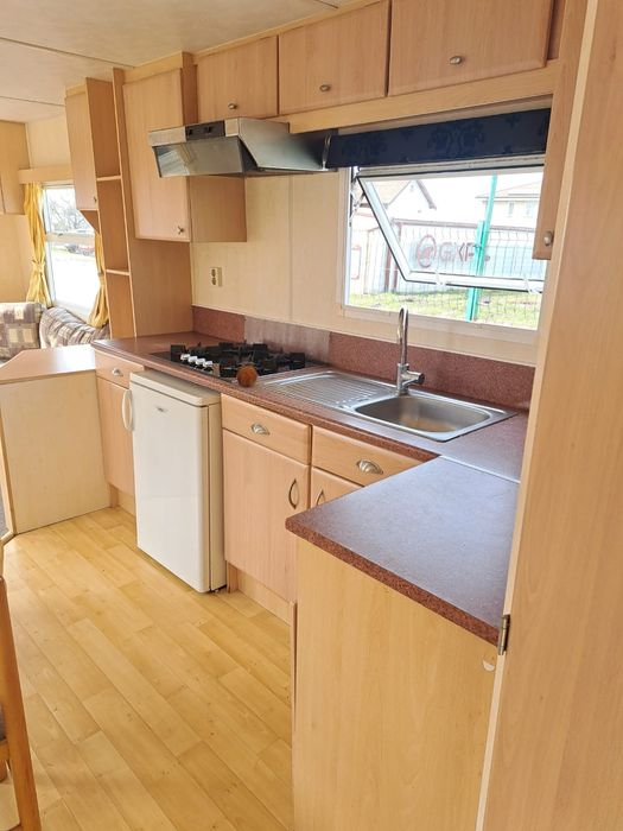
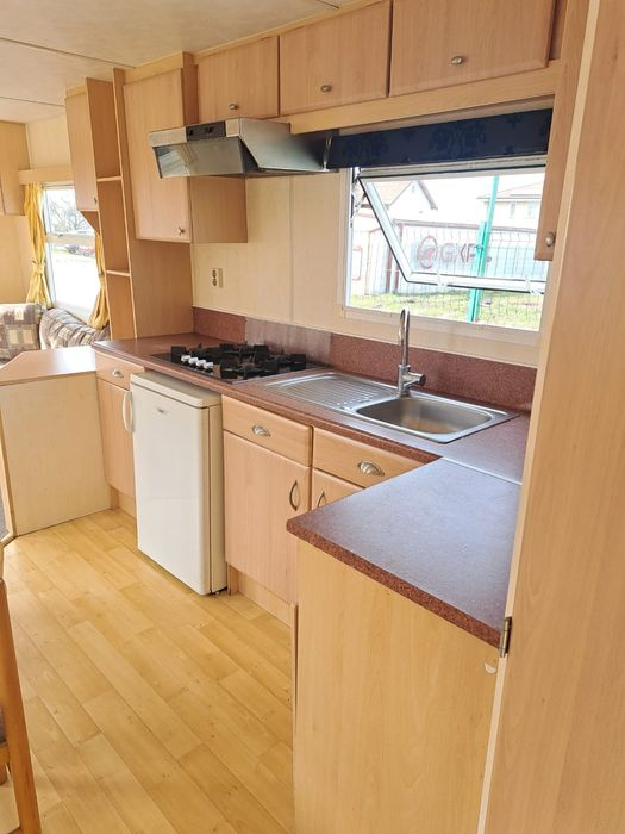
- fruit (247, 375)
